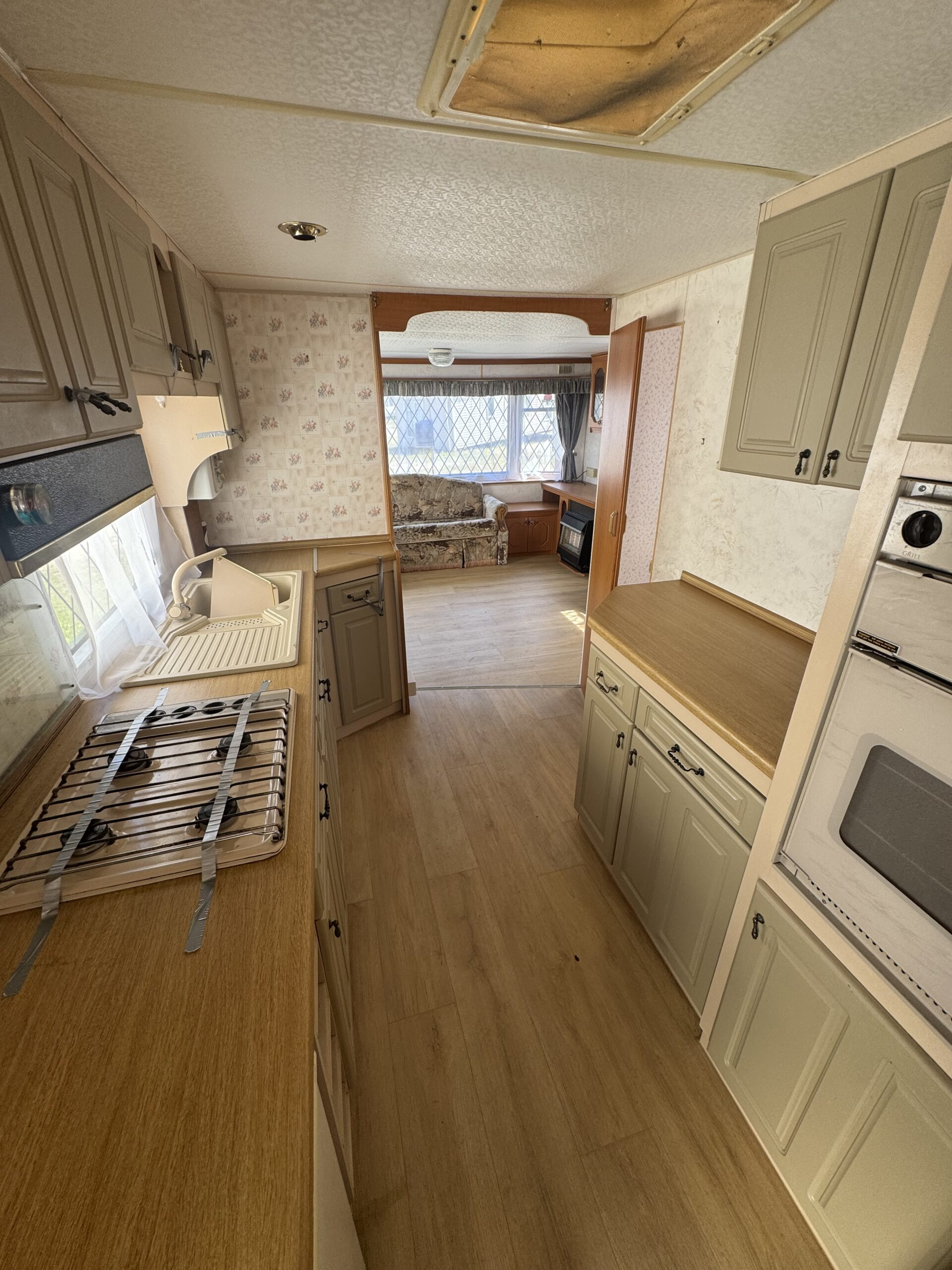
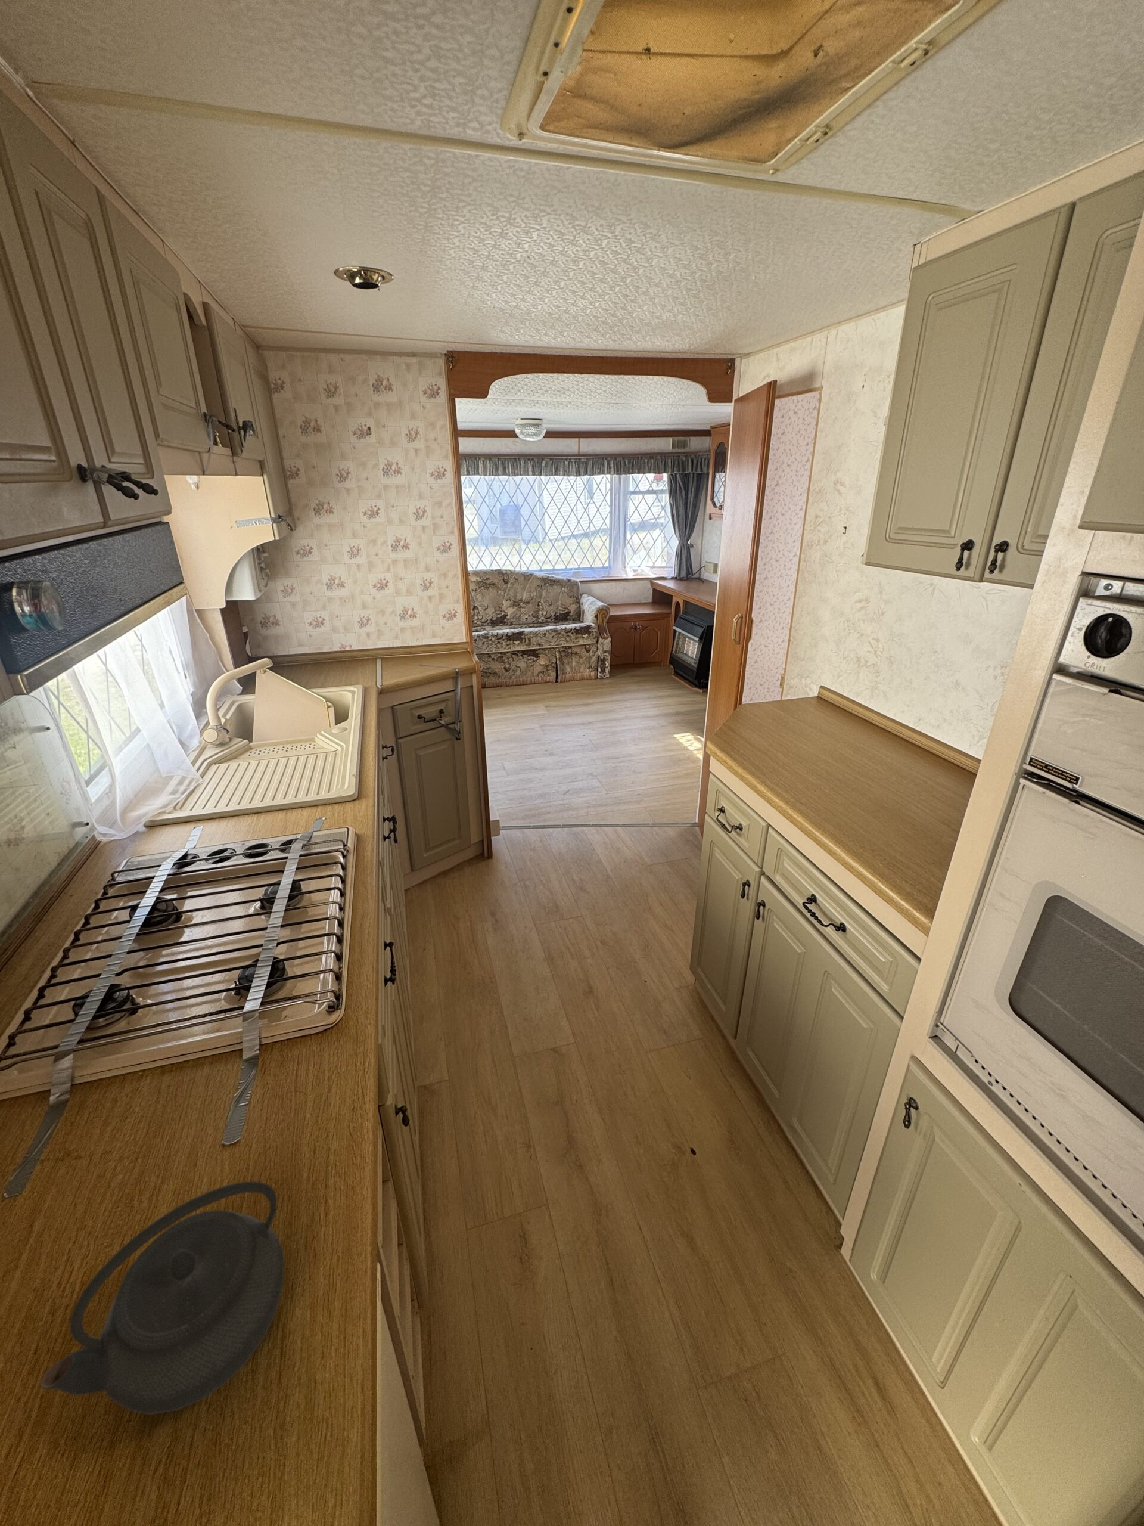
+ kettle (172, 1287)
